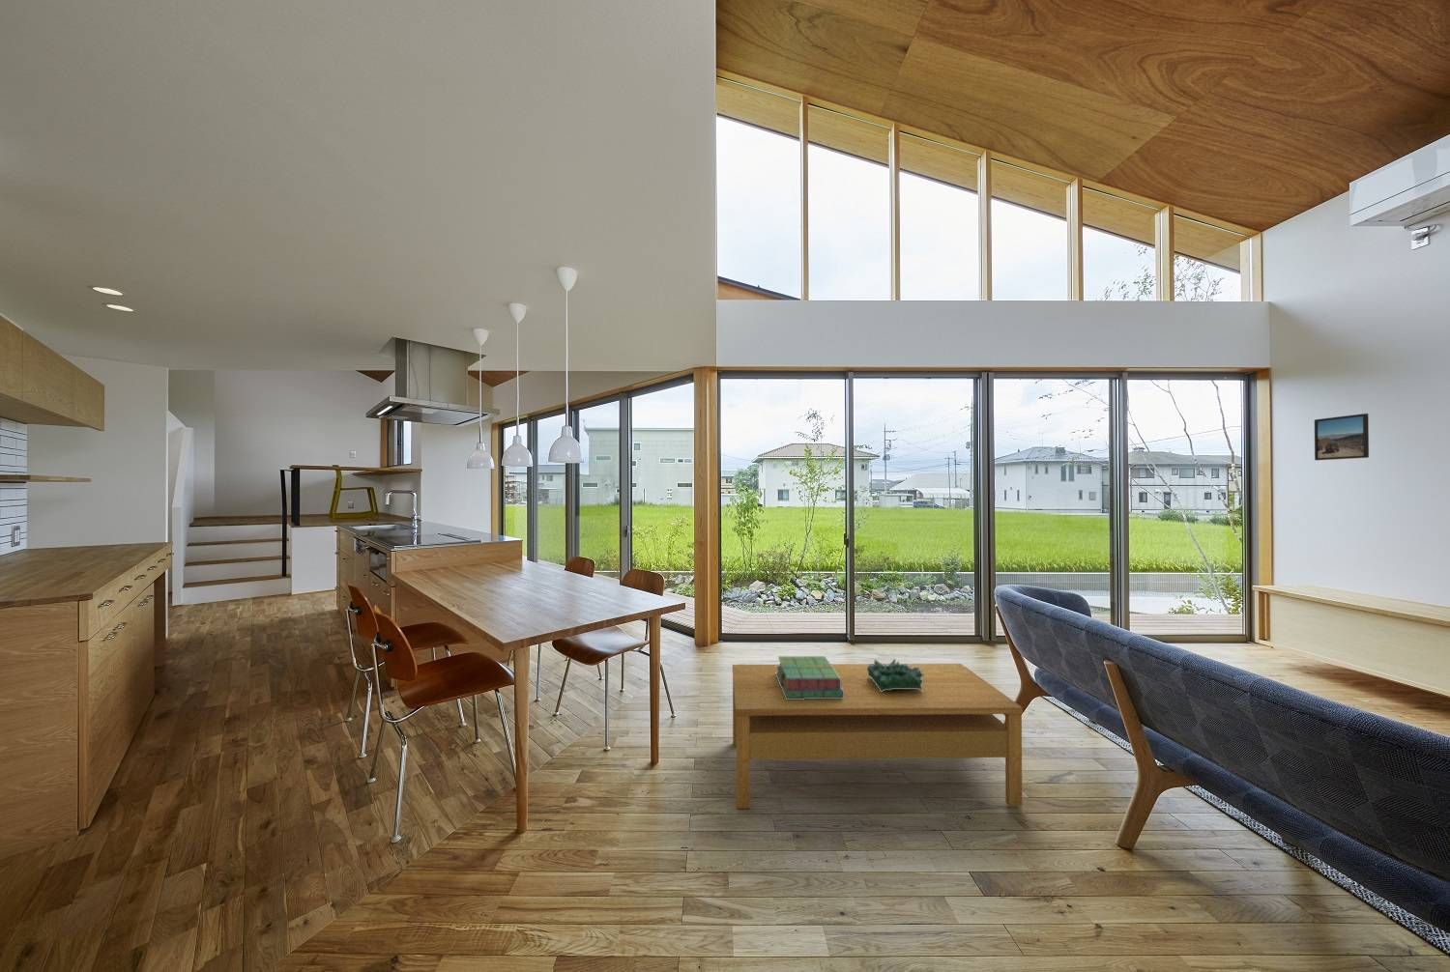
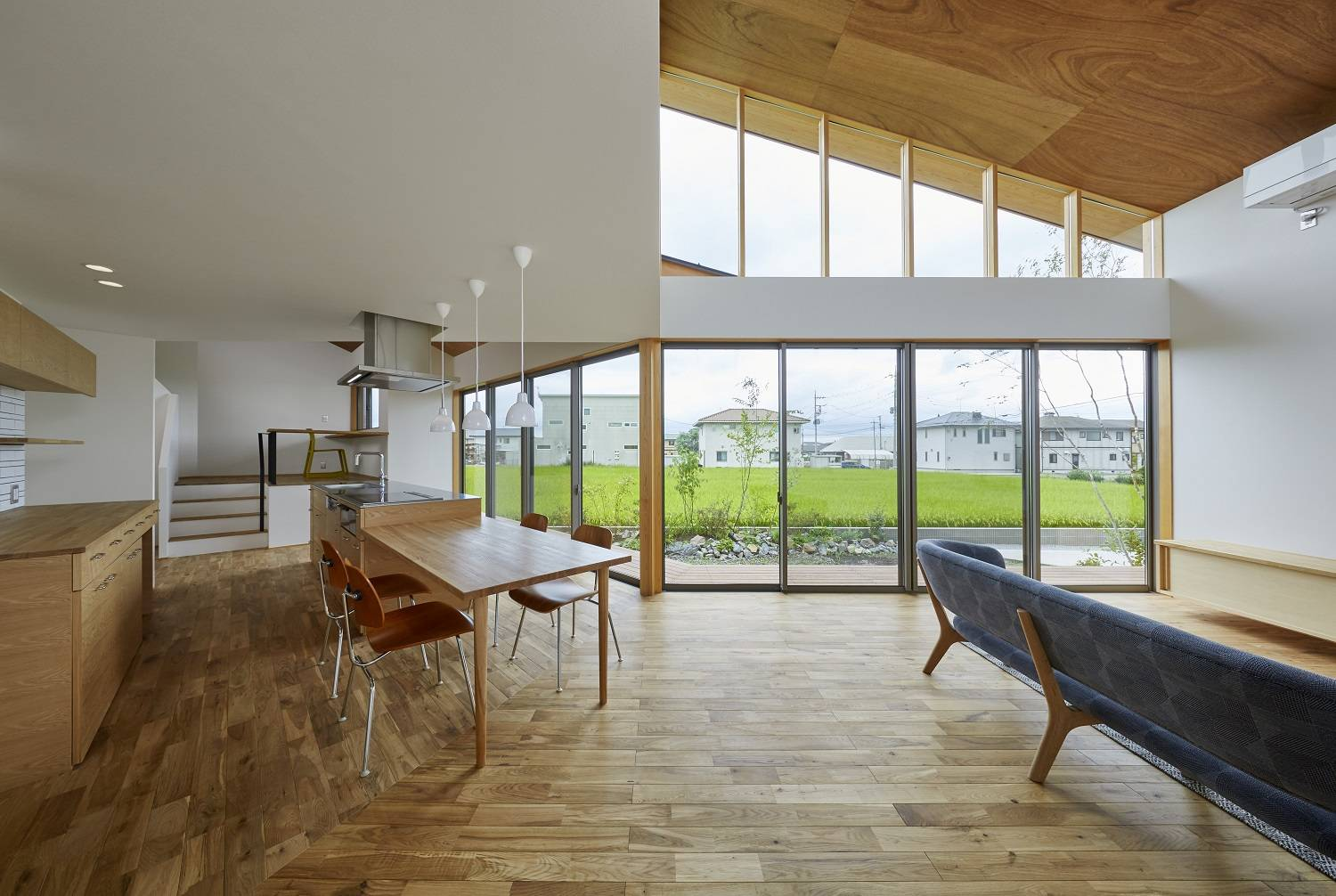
- stack of books (807, 676)
- coffee table (862, 728)
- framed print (1339, 437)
- decorative bowl (893, 675)
